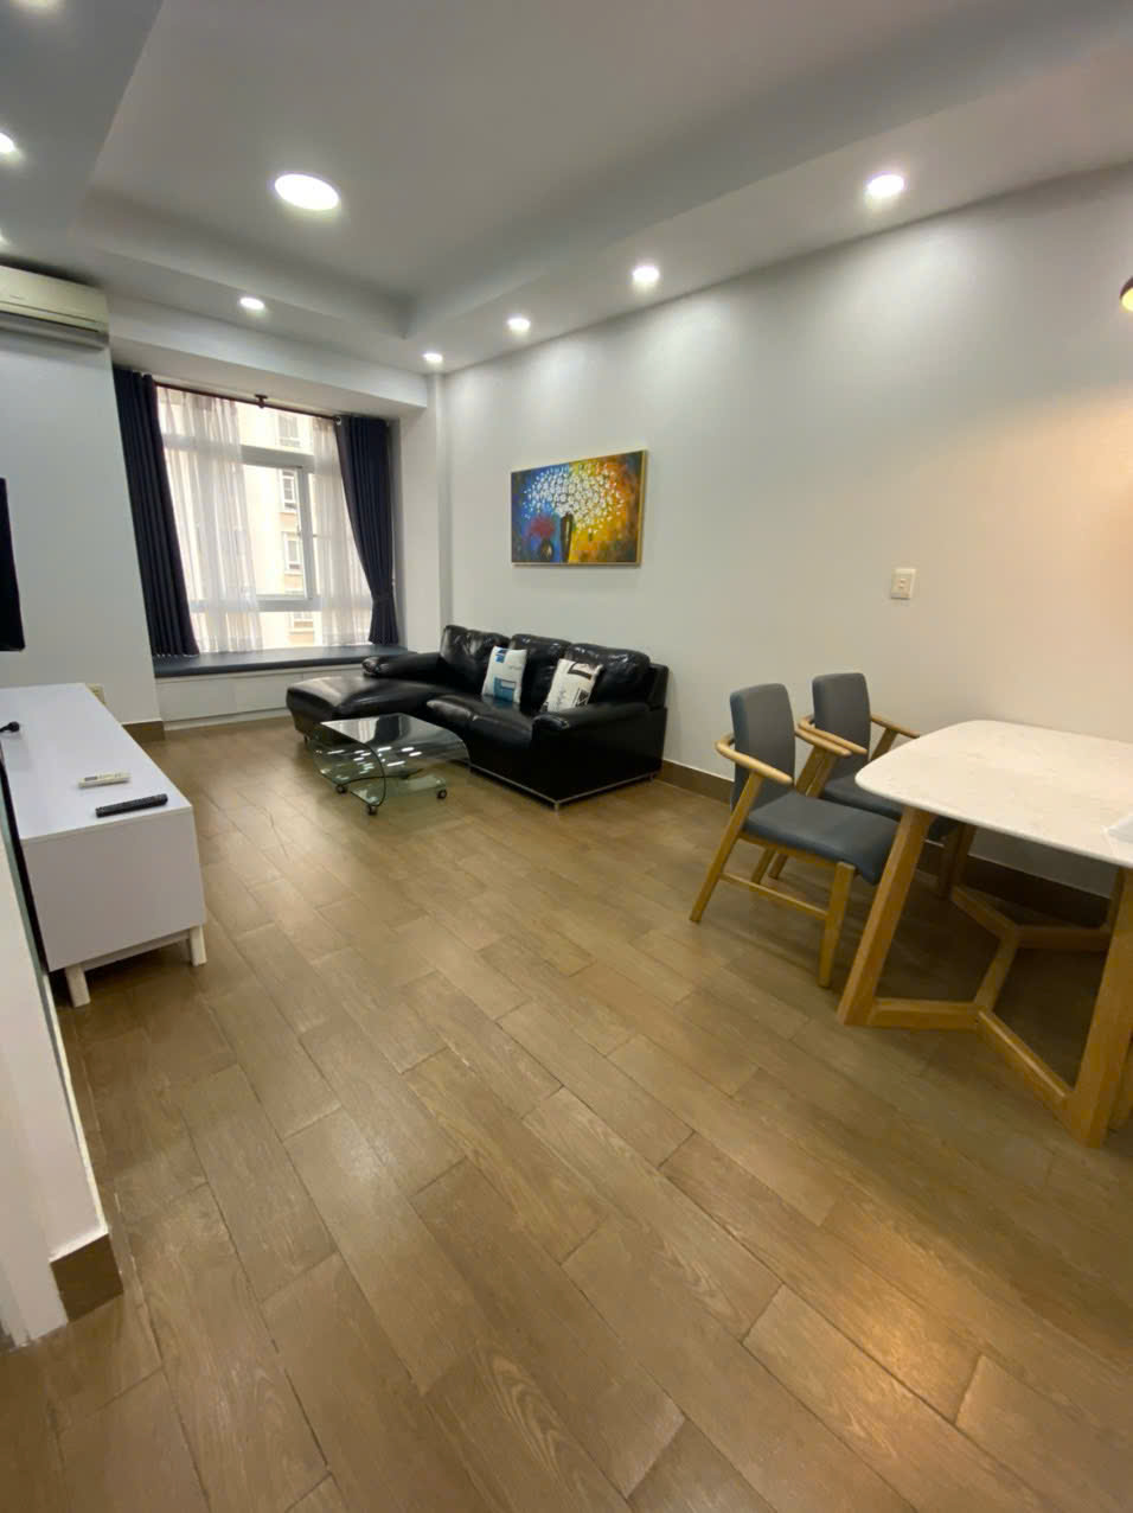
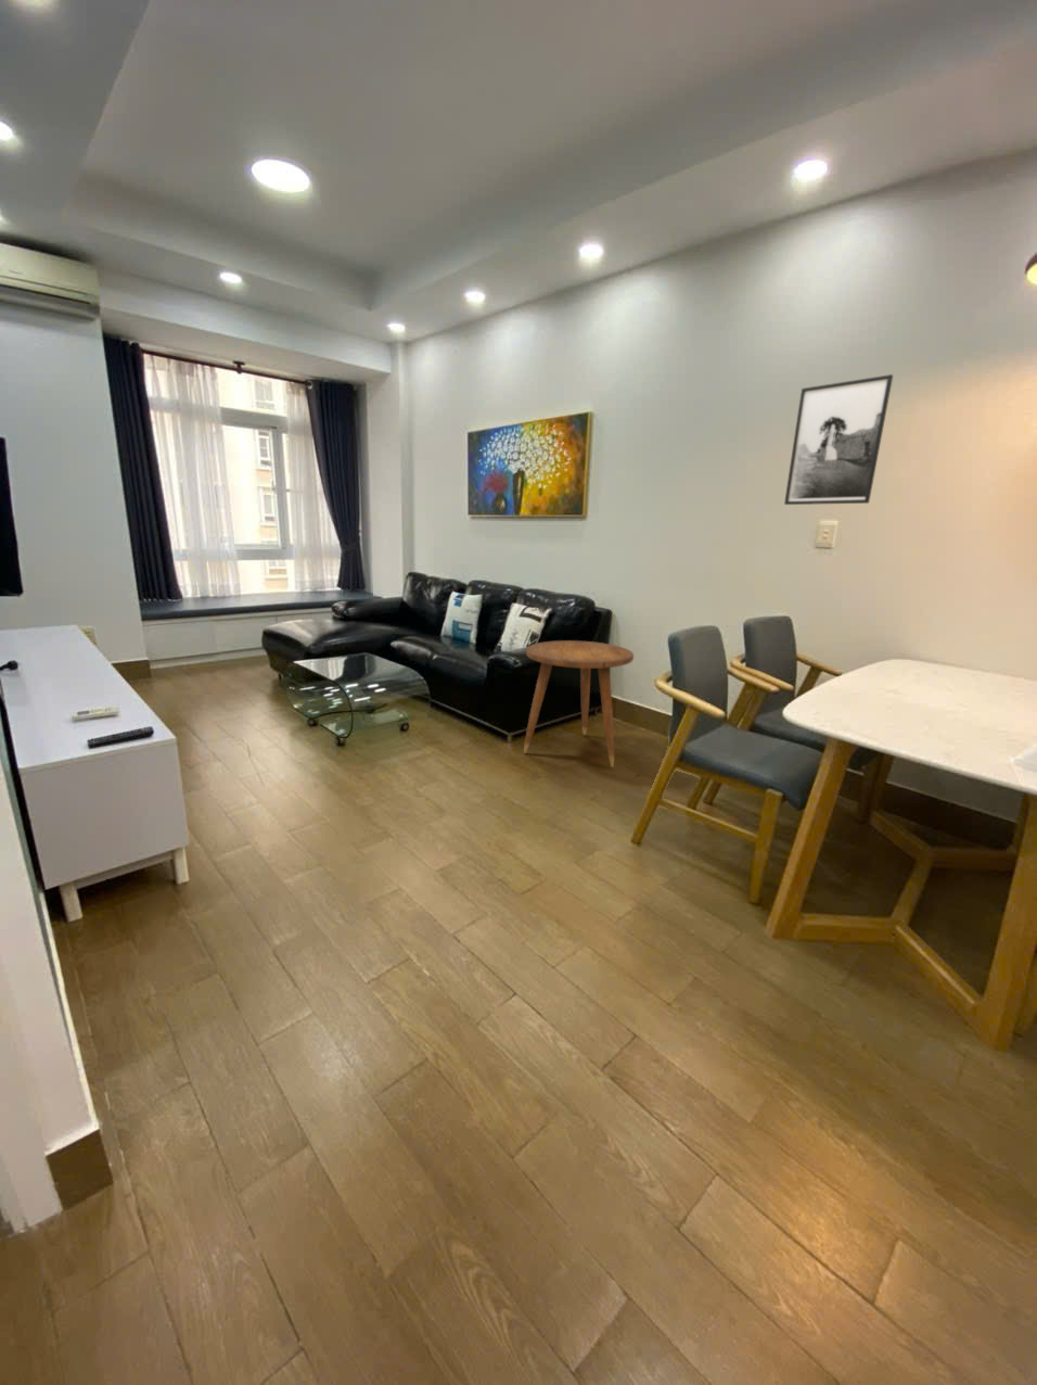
+ side table (582, 701)
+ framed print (834, 444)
